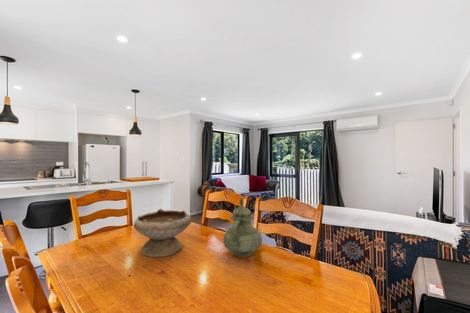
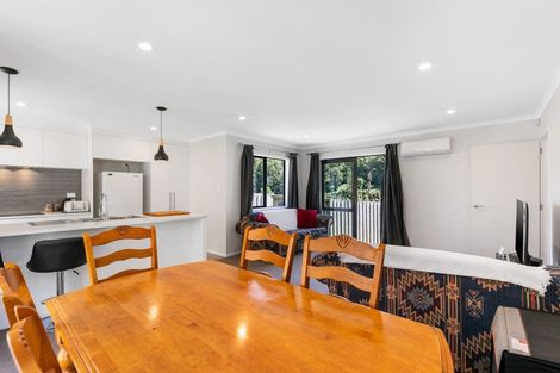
- bowl (163, 231)
- teapot (243, 224)
